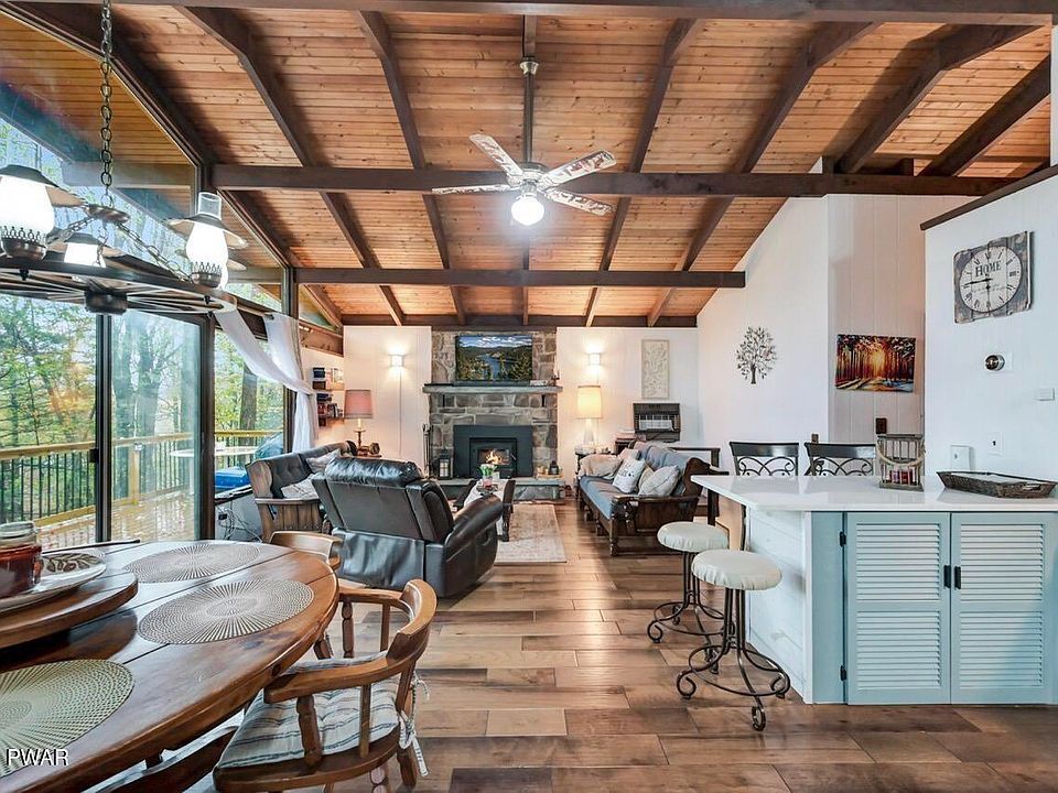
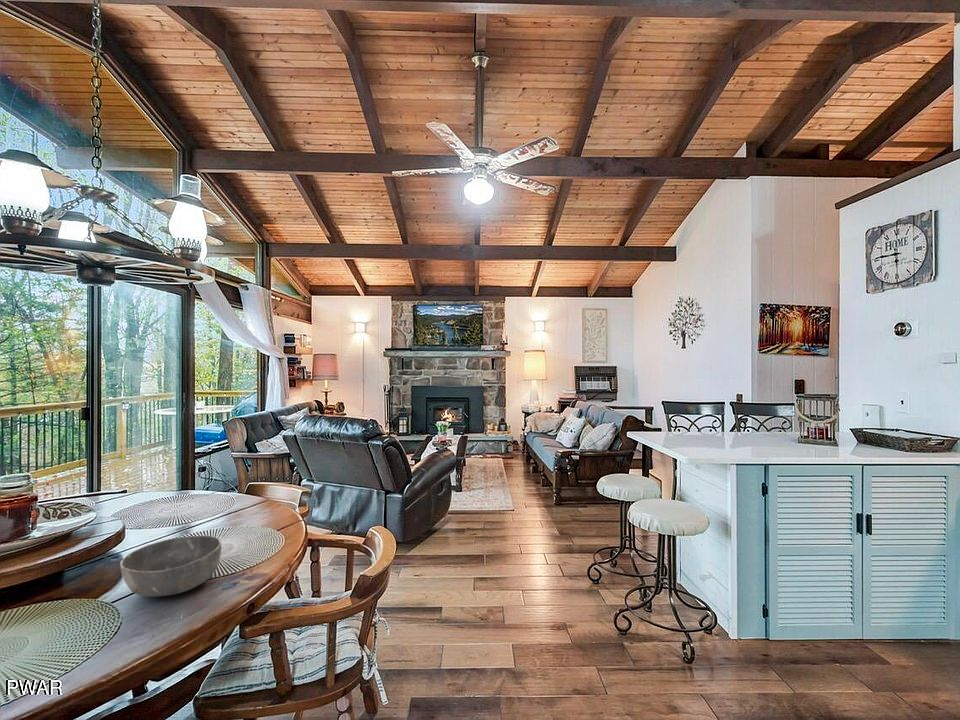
+ bowl (173, 569)
